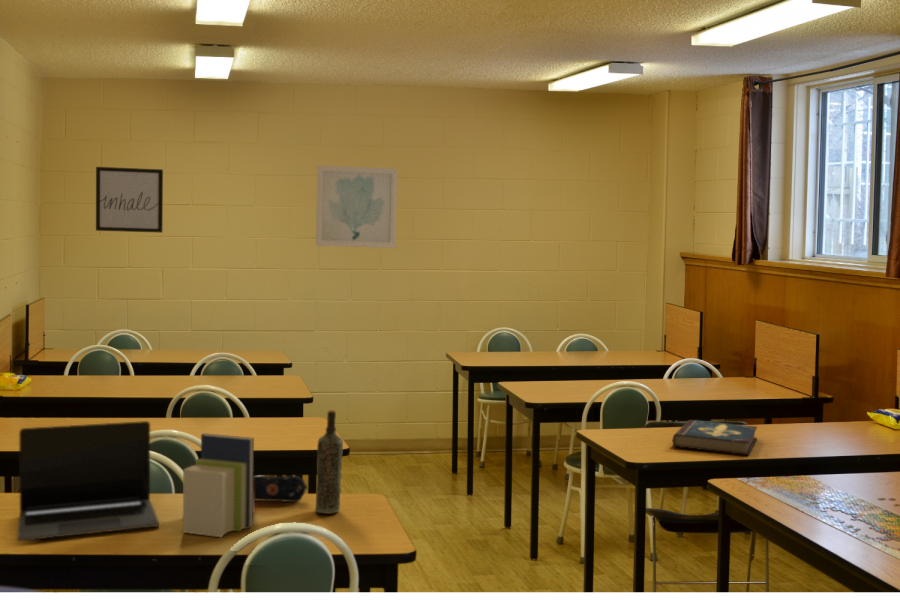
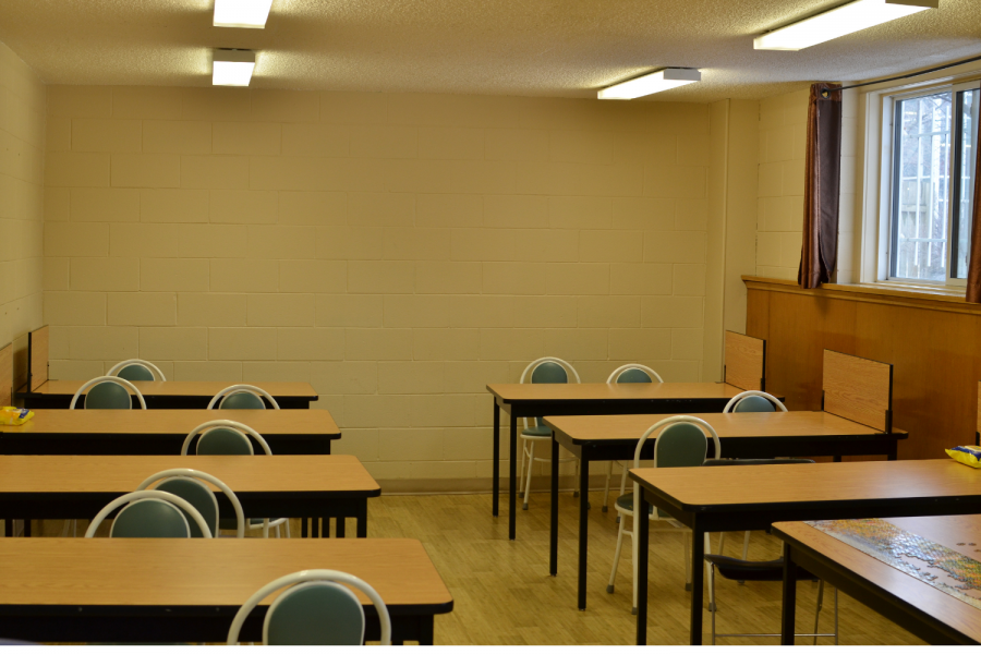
- wall art (356, 207)
- pencil case (273, 488)
- book (229, 479)
- laptop (88, 477)
- bottle (329, 461)
- book (715, 436)
- wall art (129, 199)
